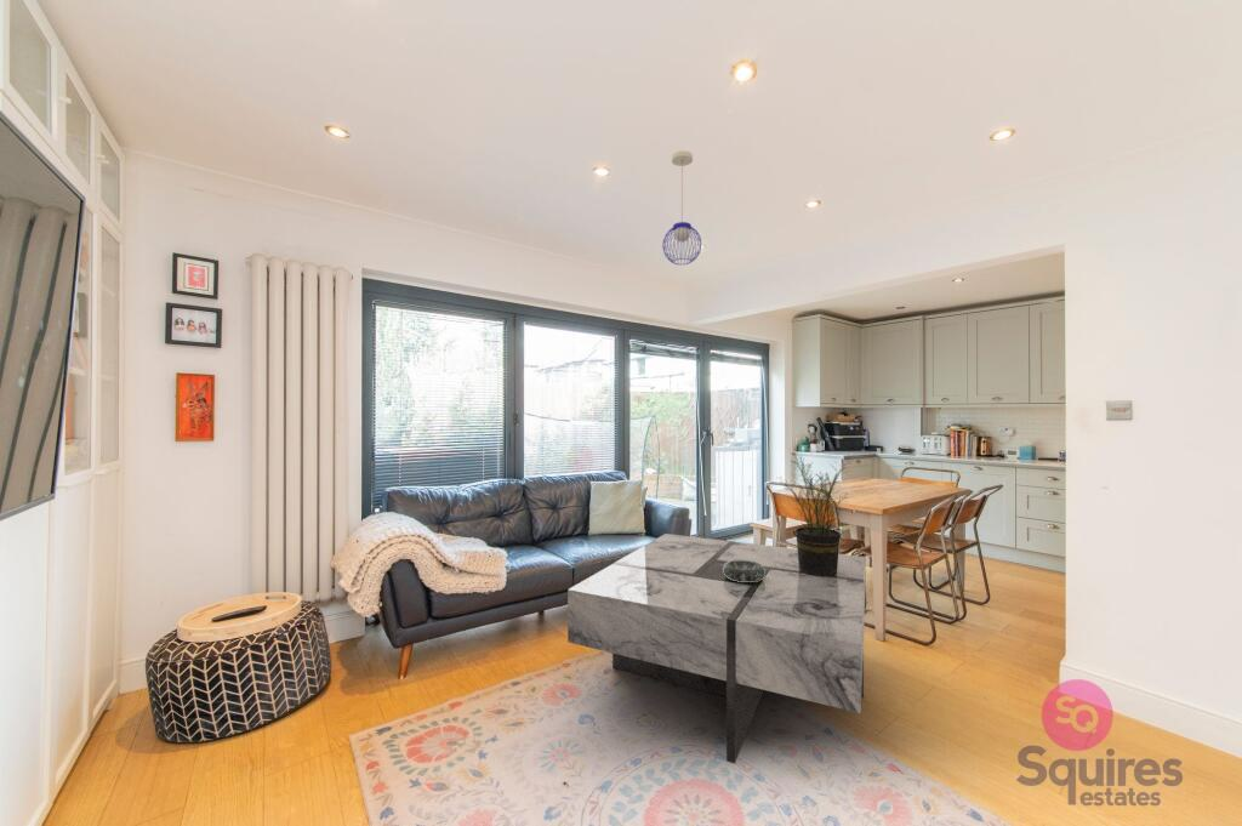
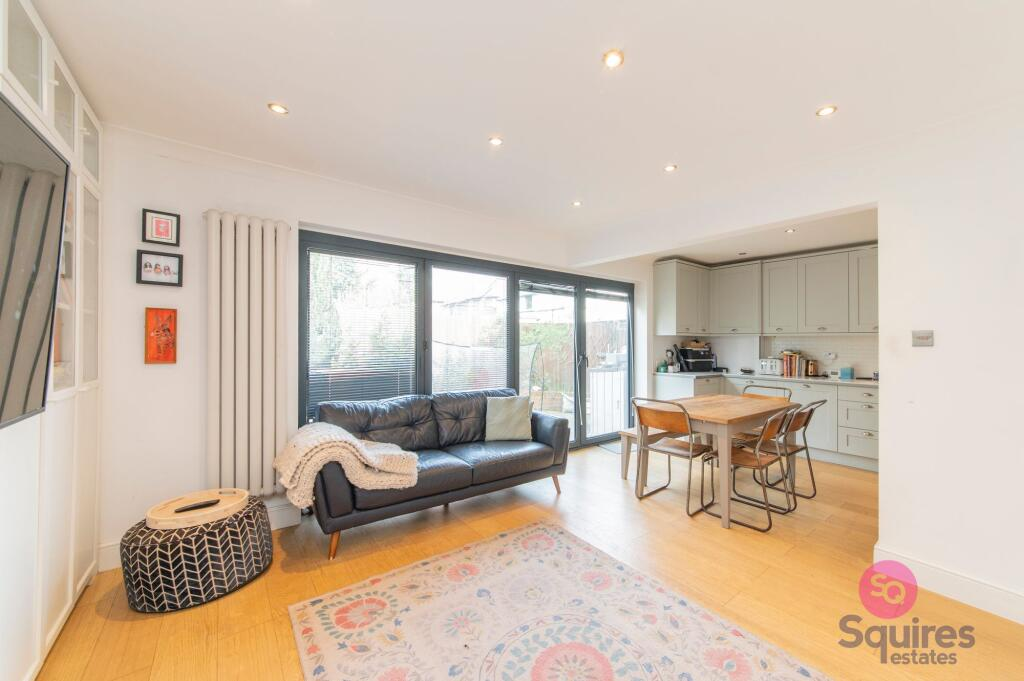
- pendant light (682, 209)
- coffee table (731, 625)
- potted plant (814, 511)
- decorative bowl (744, 570)
